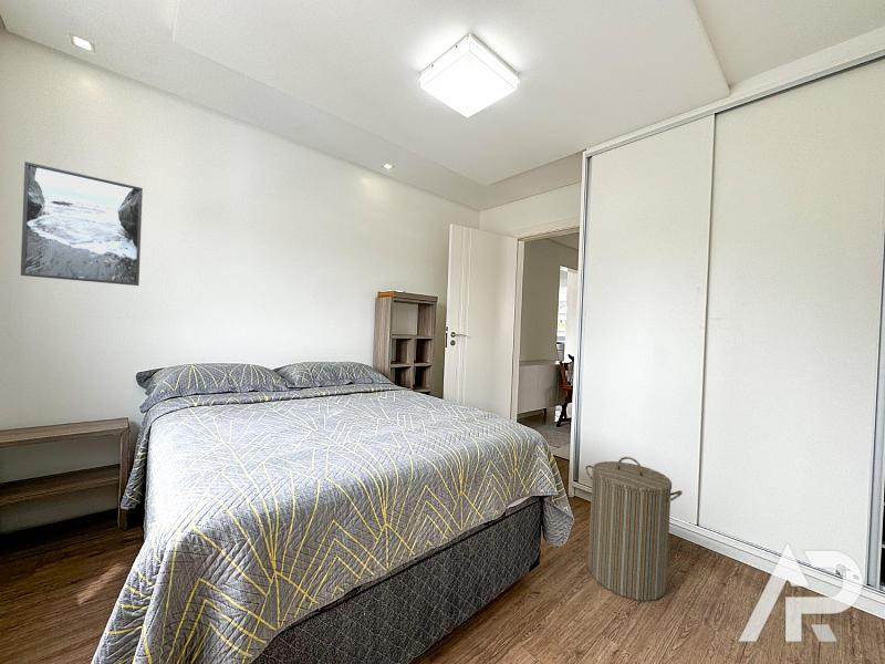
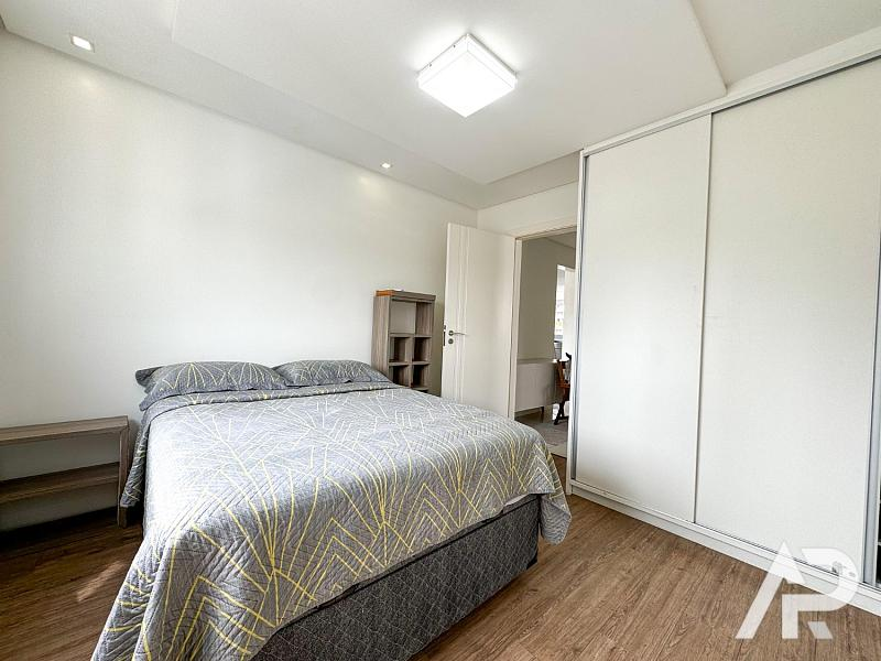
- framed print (85, 228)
- laundry hamper (628, 517)
